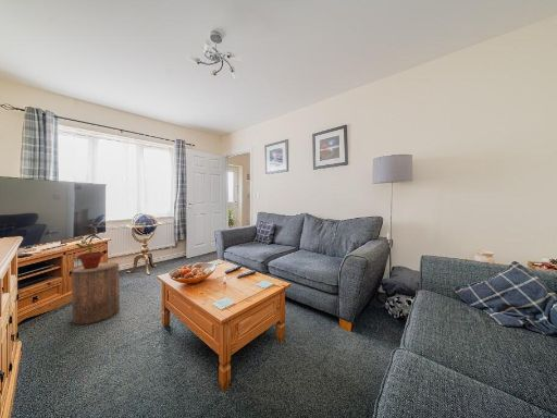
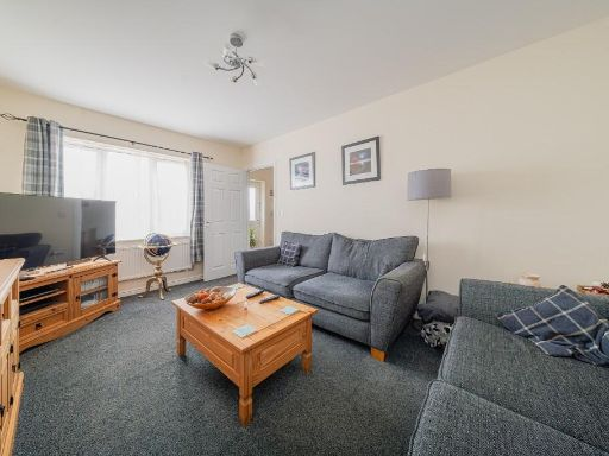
- potted plant (90, 251)
- stool (97, 291)
